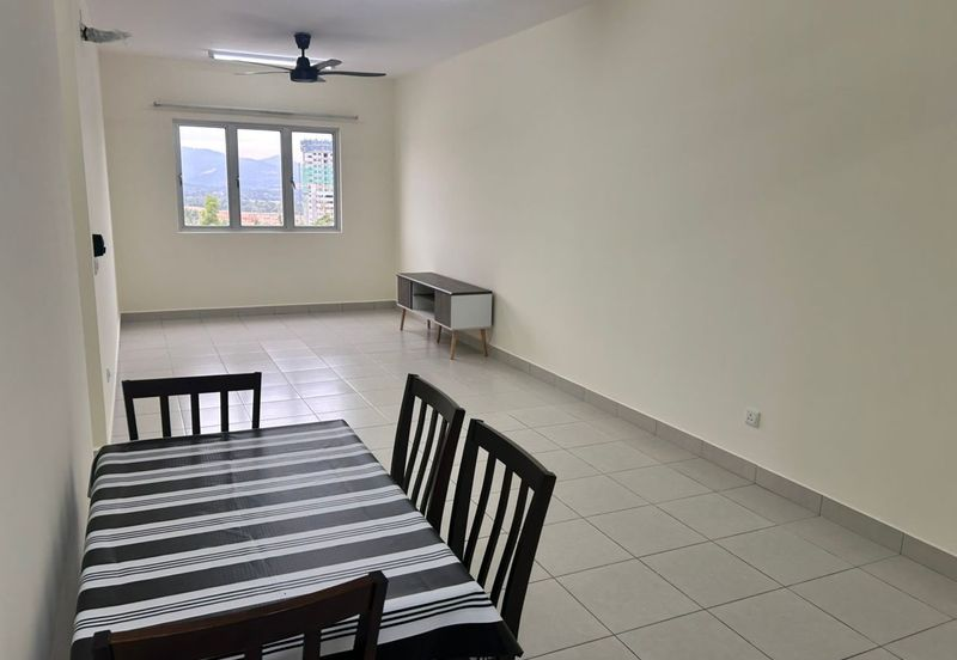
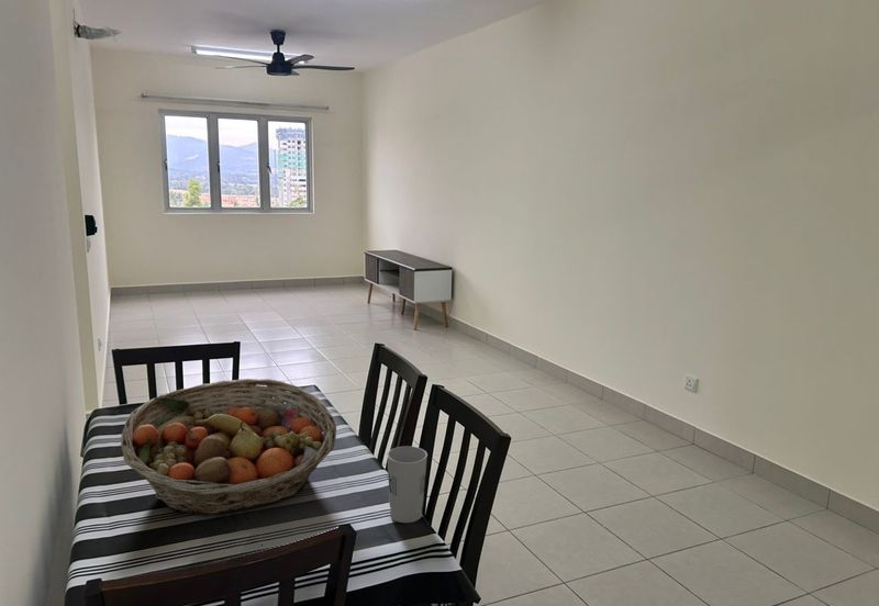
+ cup (407, 484)
+ fruit basket (234, 442)
